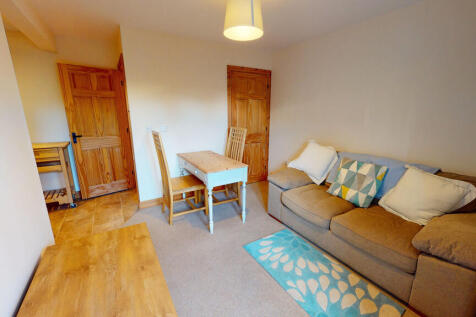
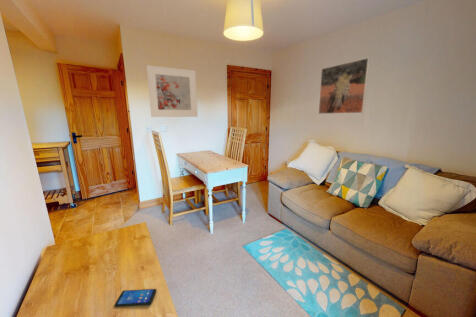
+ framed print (341, 89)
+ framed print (174, 93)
+ smartphone (136, 297)
